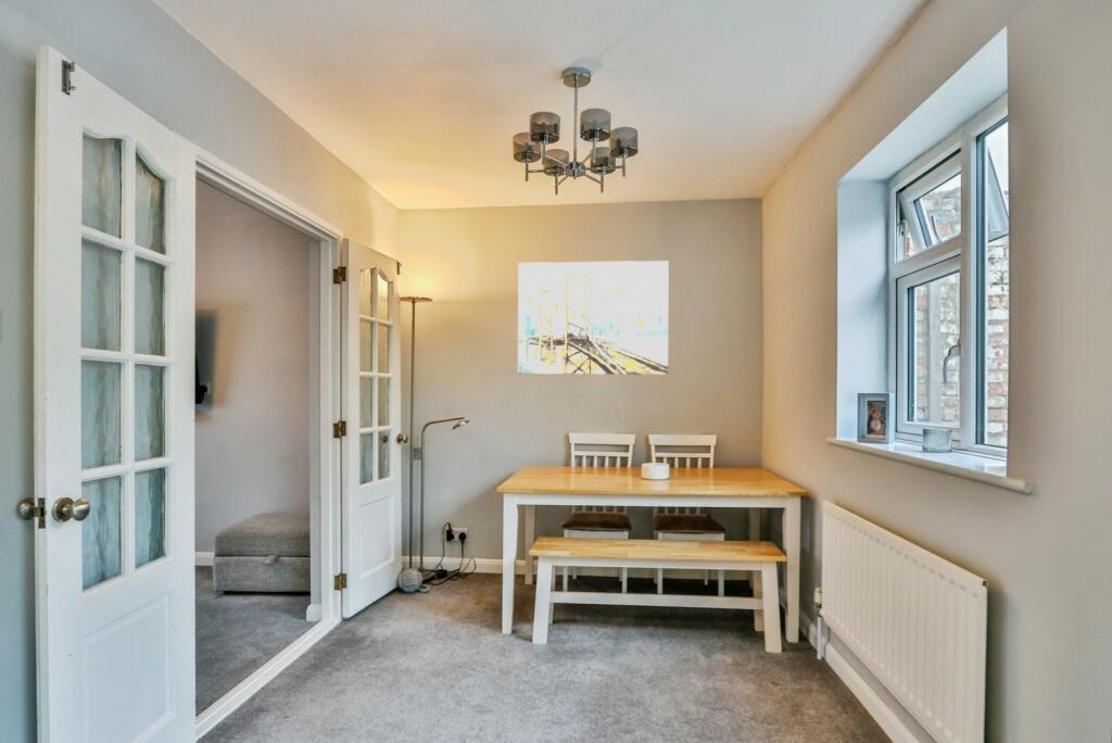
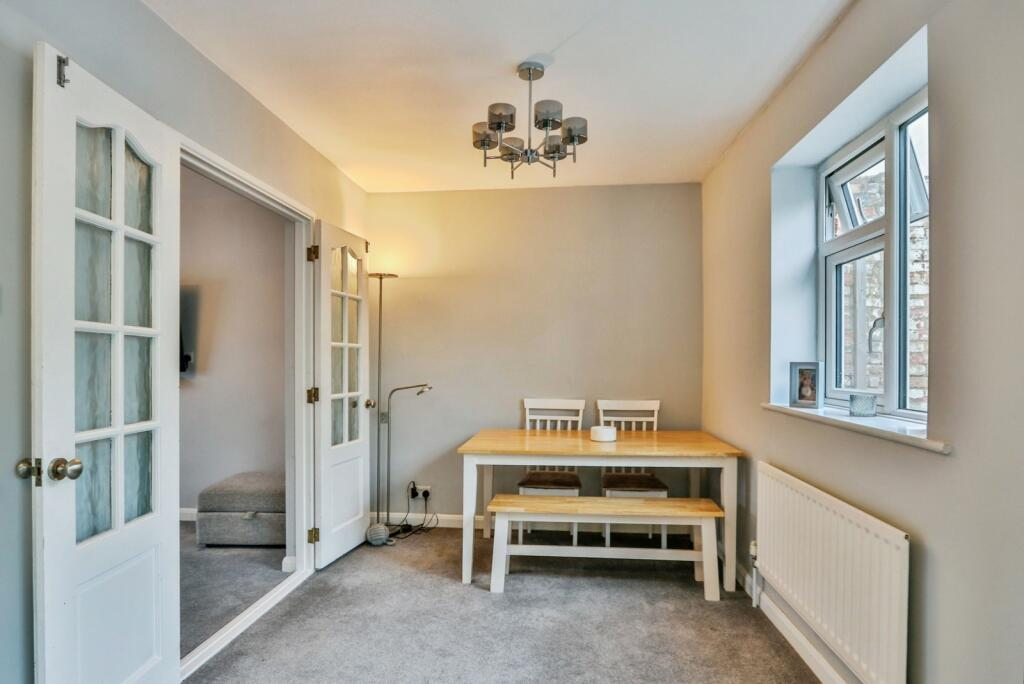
- wall art (592, 317)
